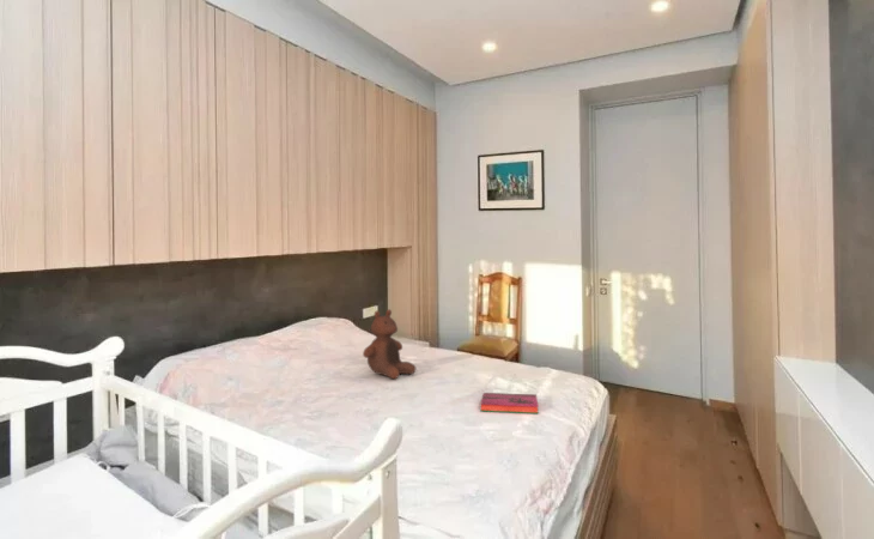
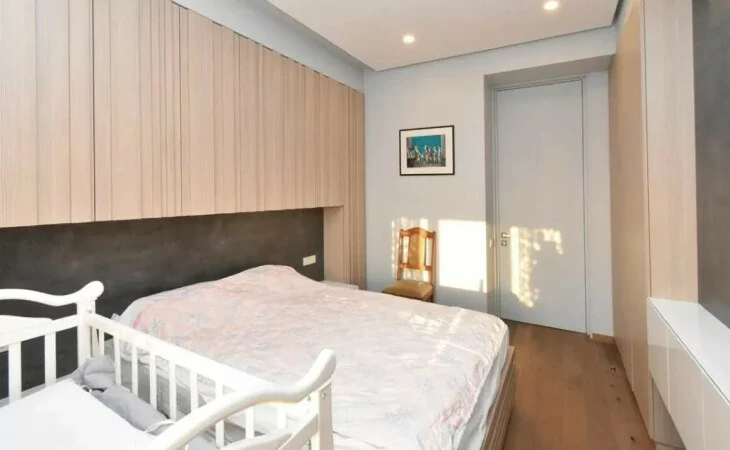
- hardback book (509, 402)
- stuffed bear (390, 341)
